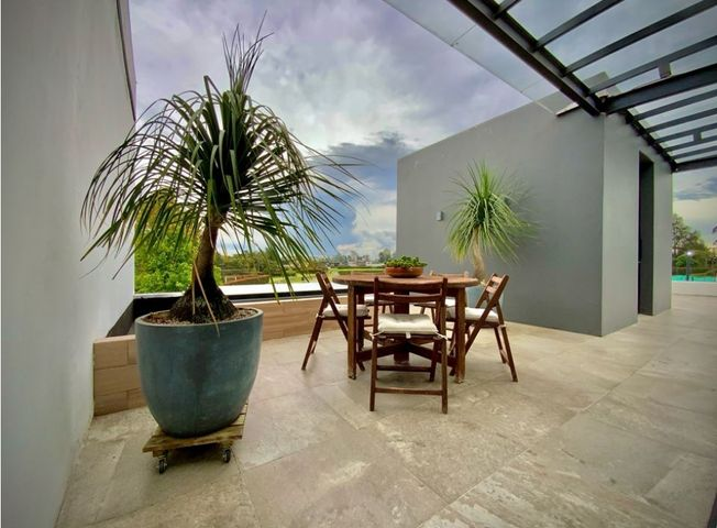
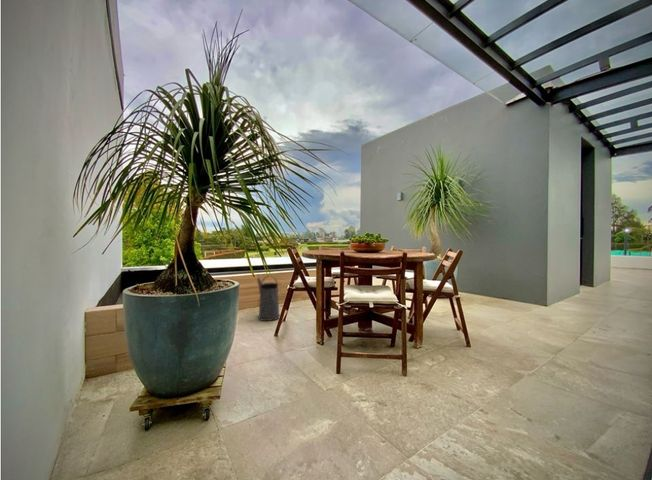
+ watering can (266, 294)
